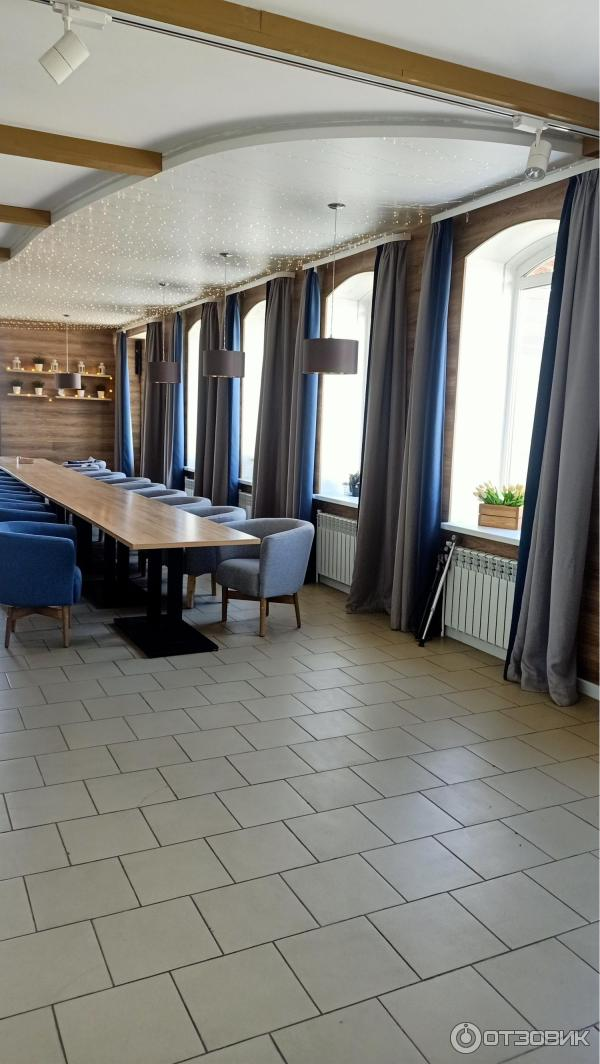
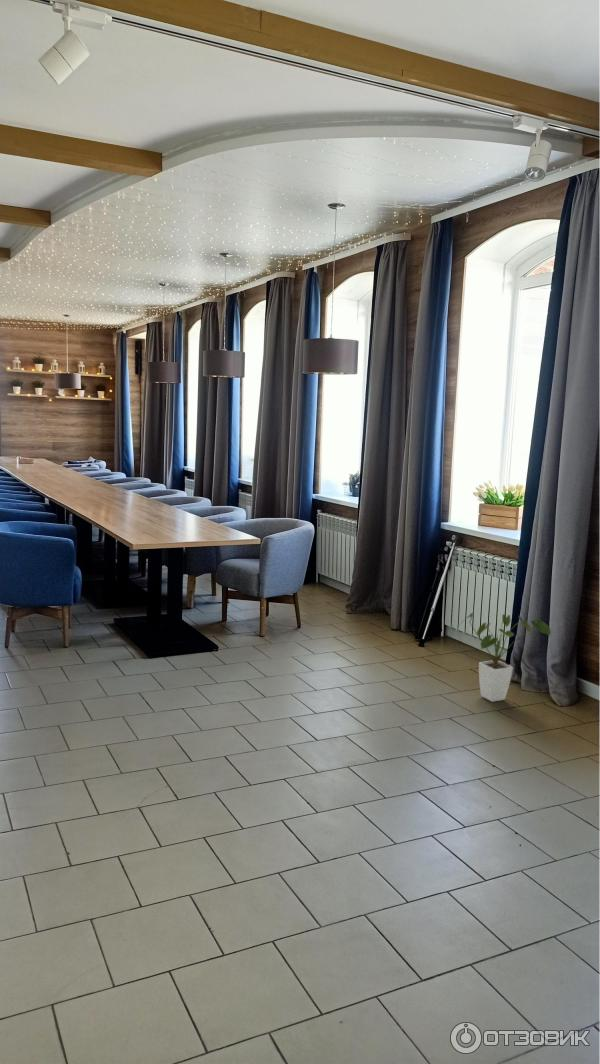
+ house plant (501, 656)
